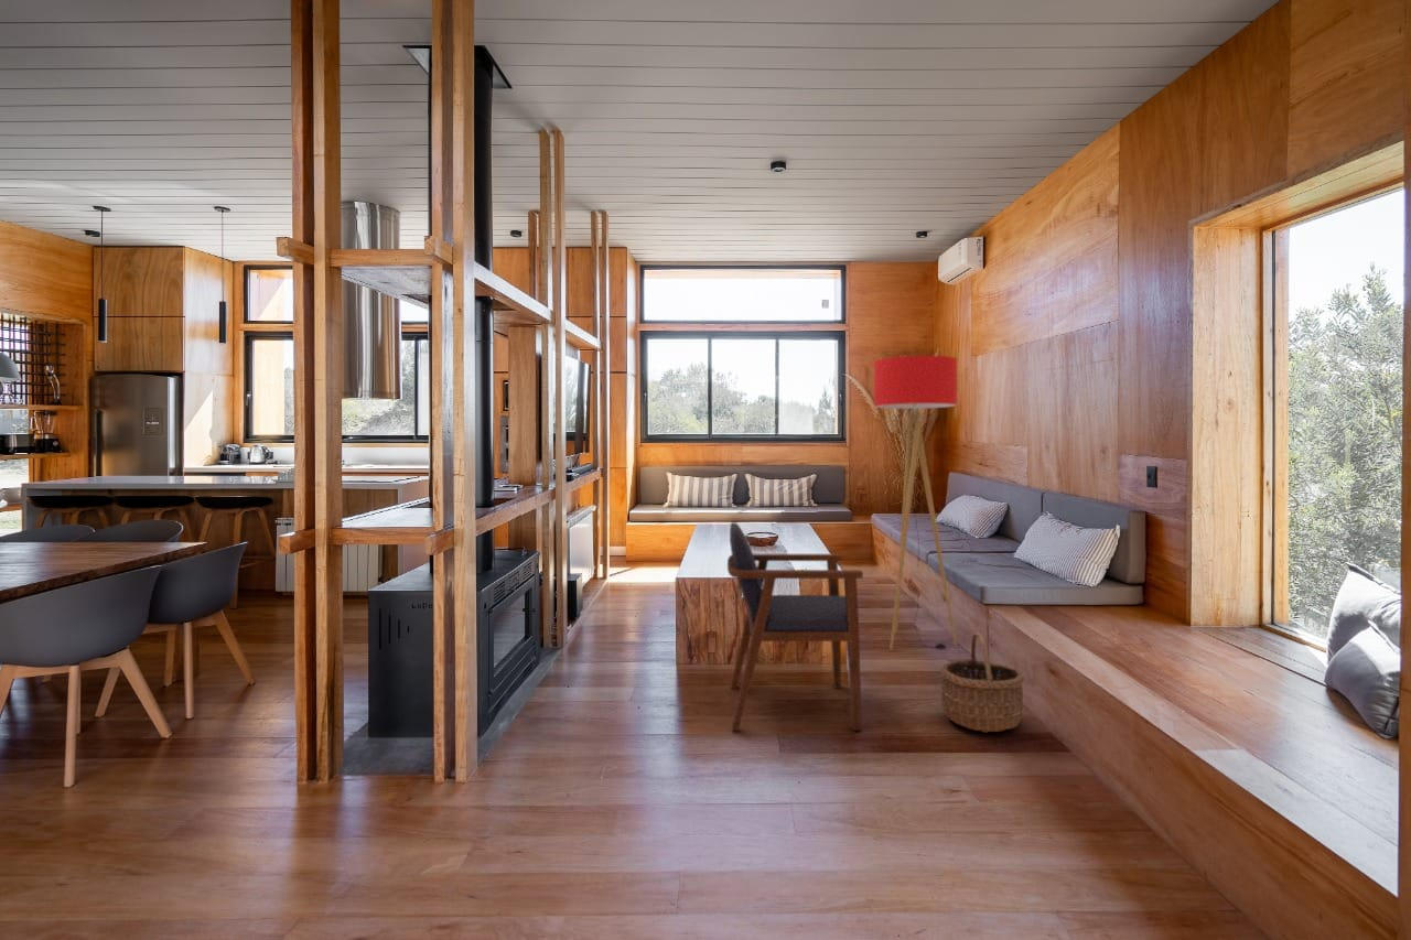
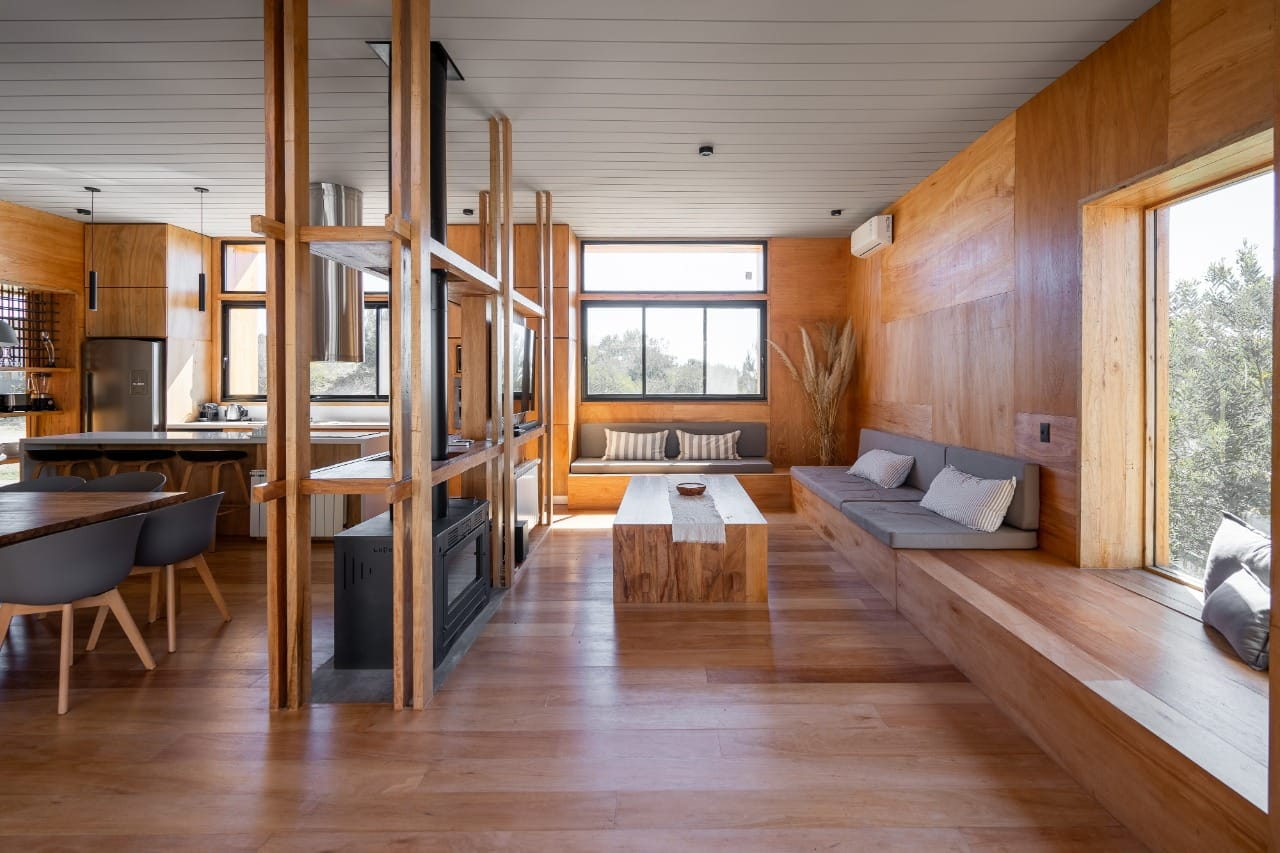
- wicker basket (981, 678)
- armchair (789, 616)
- floor lamp (912, 501)
